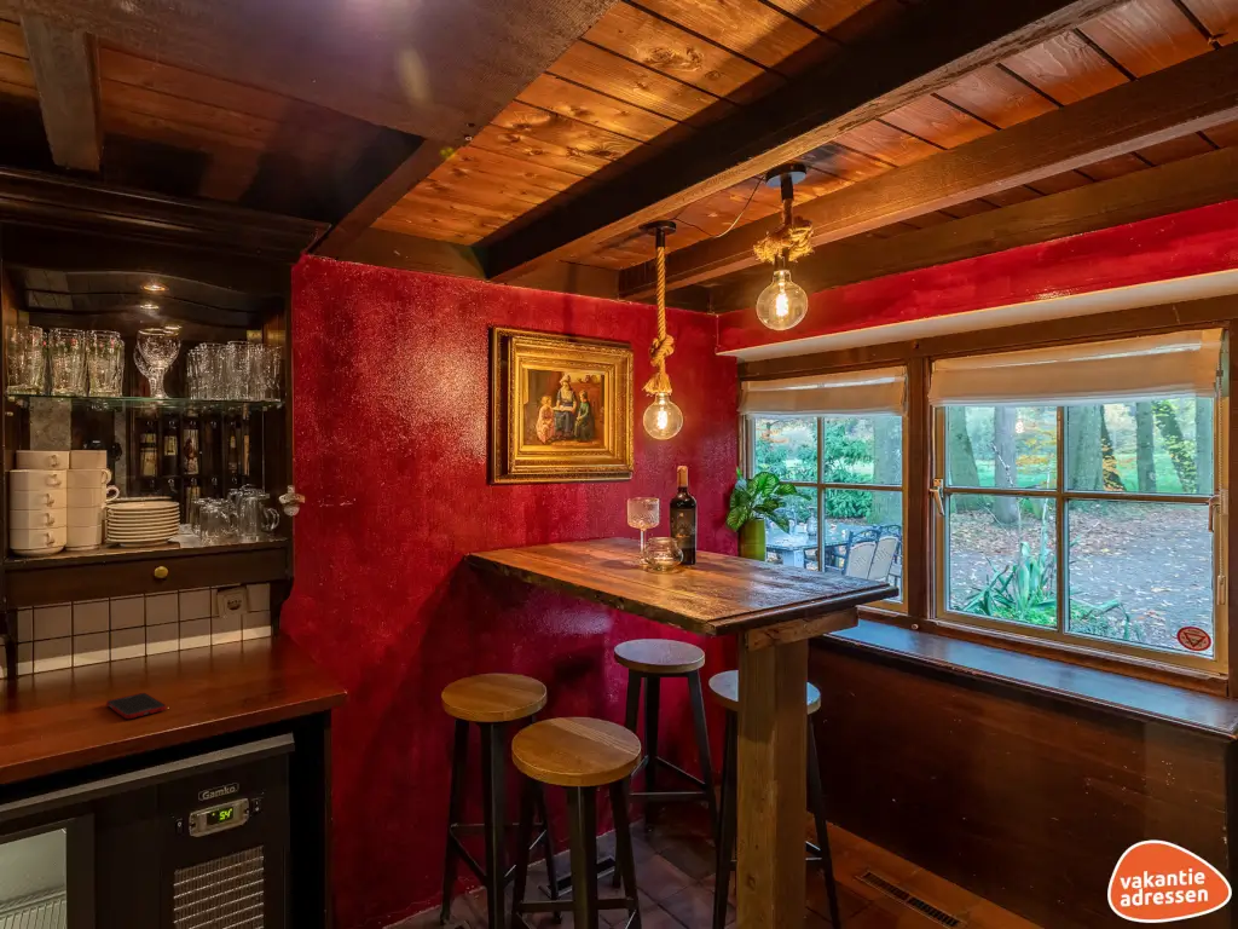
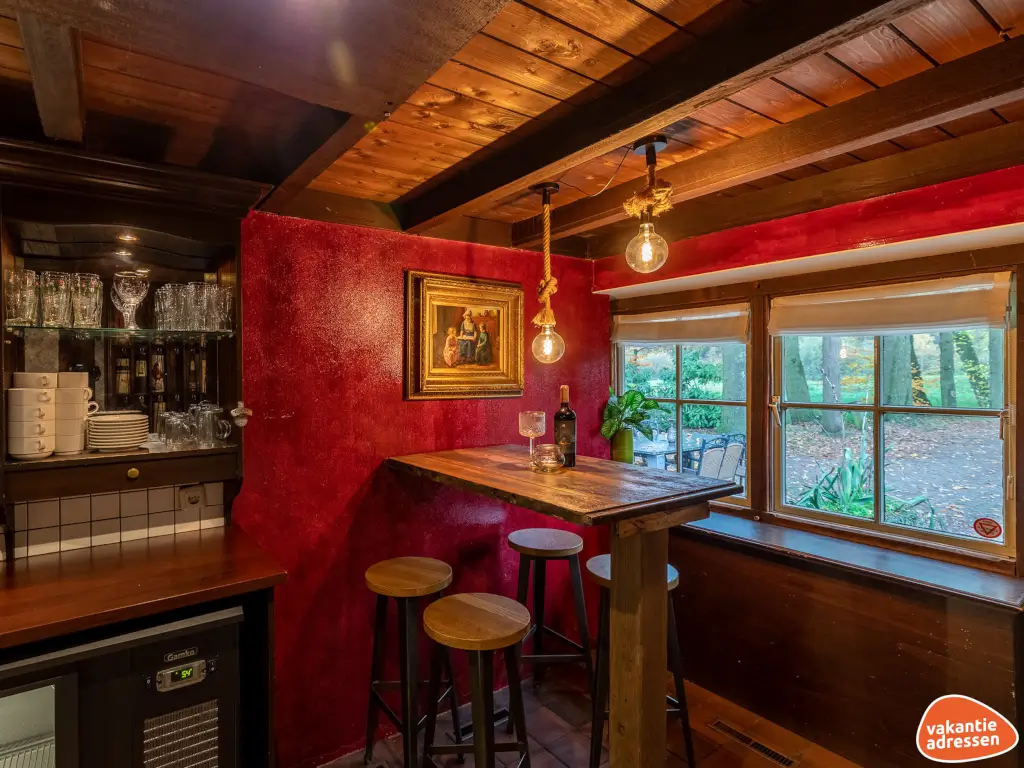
- cell phone (135, 705)
